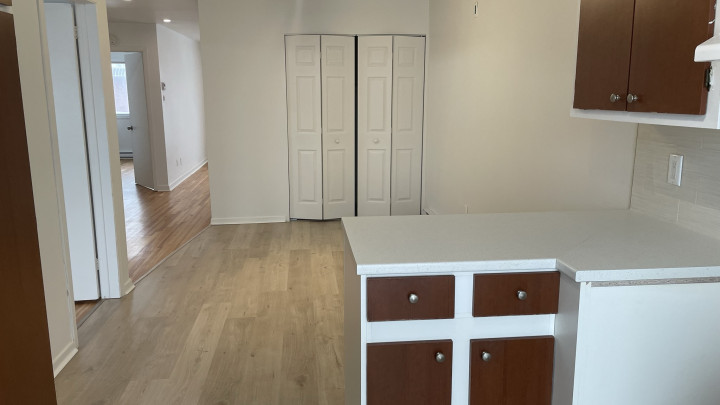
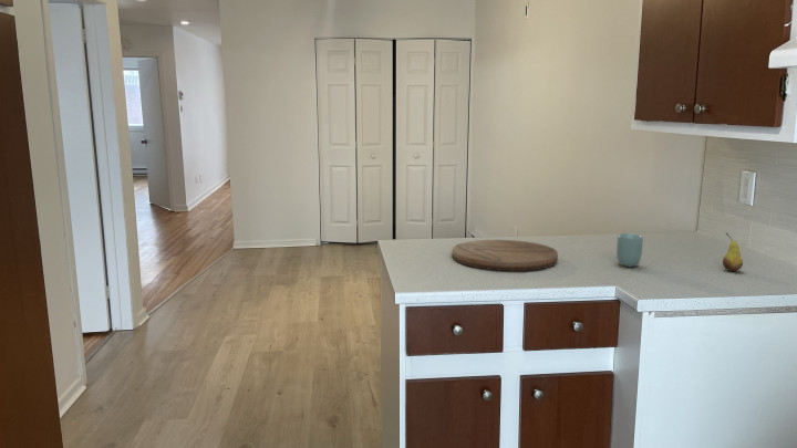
+ fruit (734, 252)
+ cutting board (504, 253)
+ cup (629, 250)
